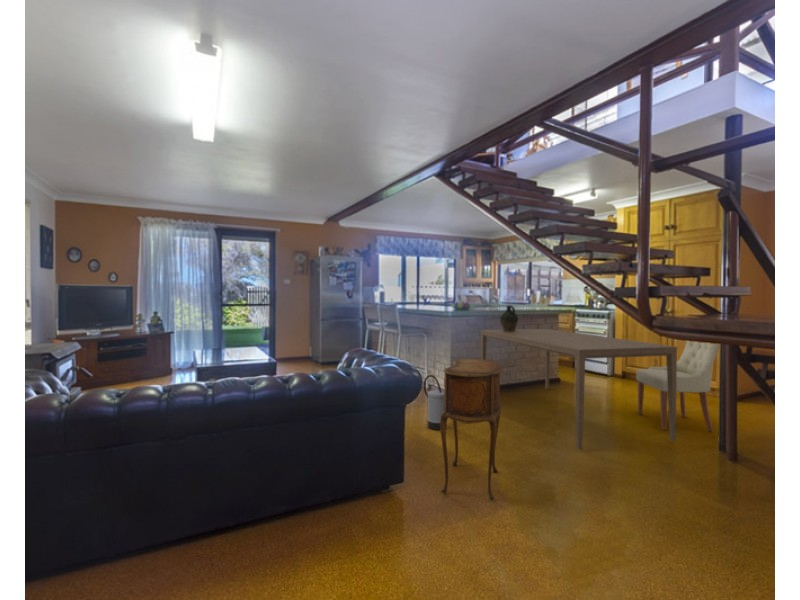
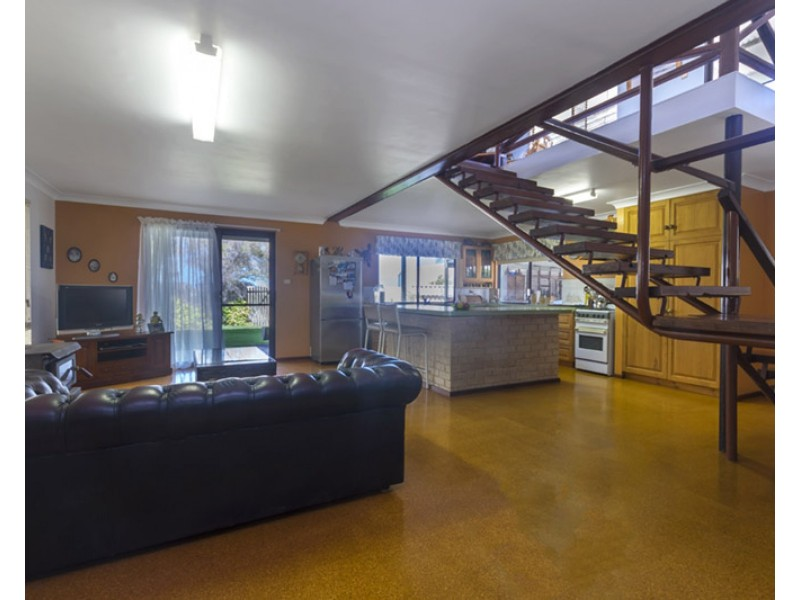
- watering can (437, 401)
- chair (677, 376)
- ceramic jug (508, 318)
- side table (473, 422)
- dining table (549, 371)
